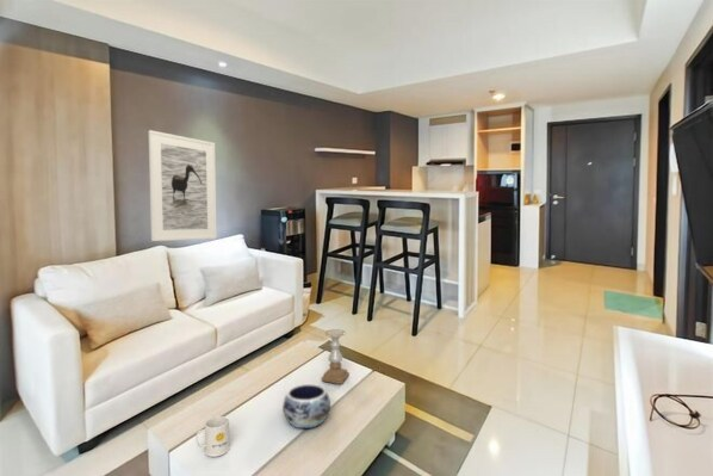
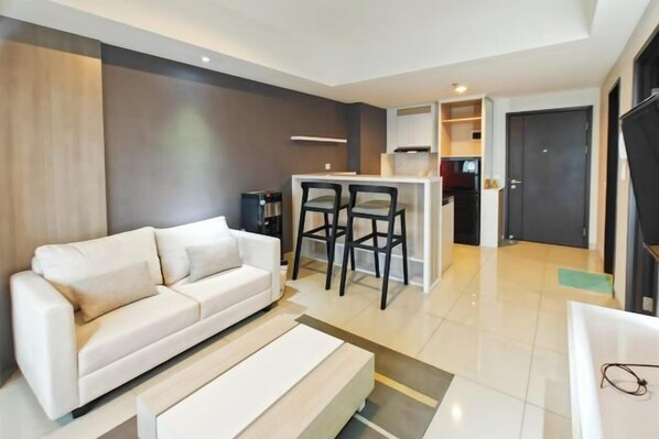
- candle holder (335, 354)
- decorative bowl (306, 404)
- mug (213, 437)
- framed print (185, 188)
